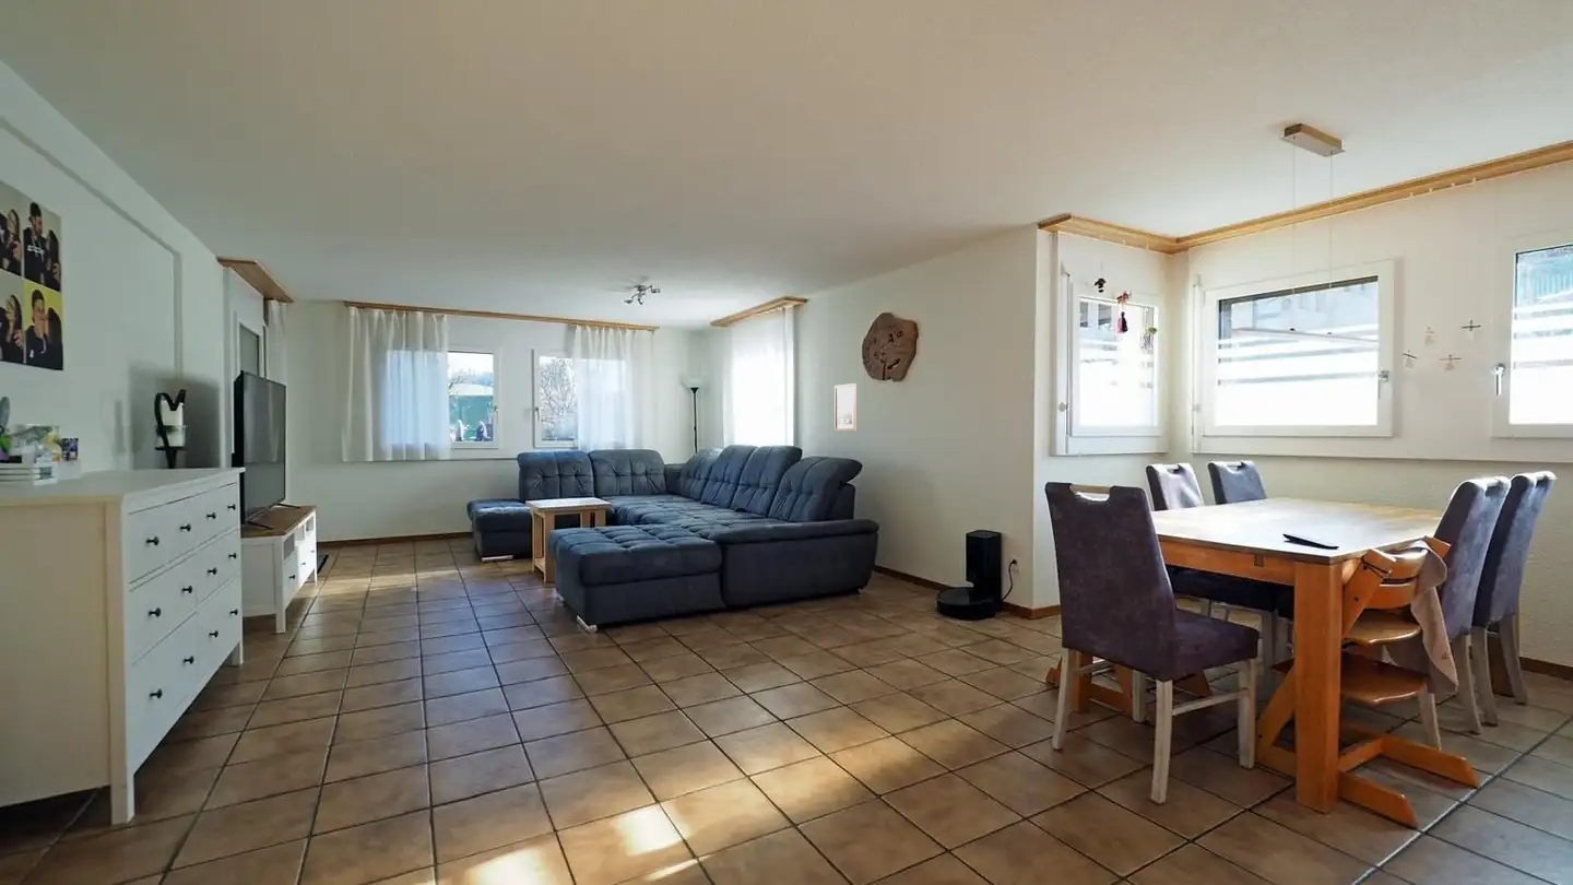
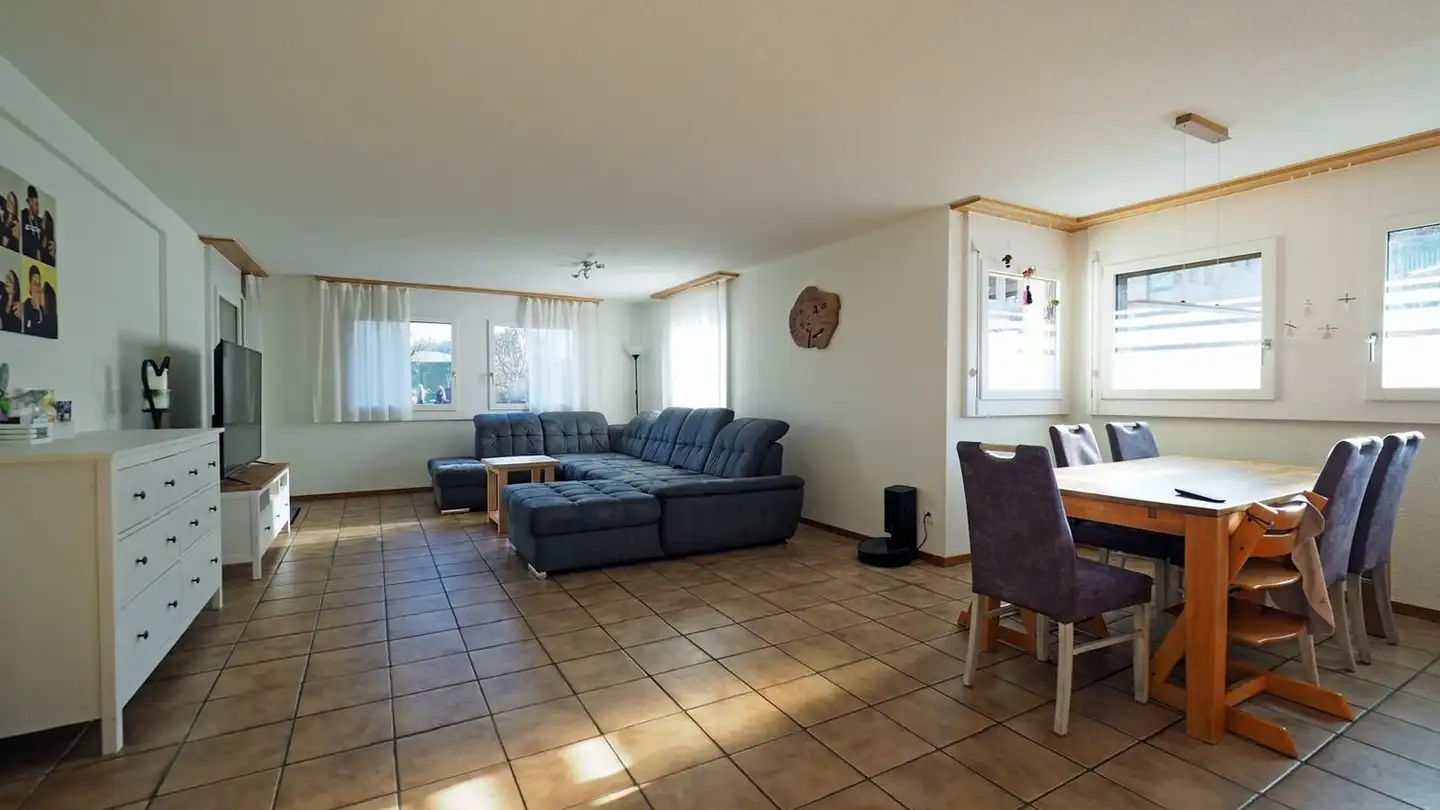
- wall art (844, 408)
